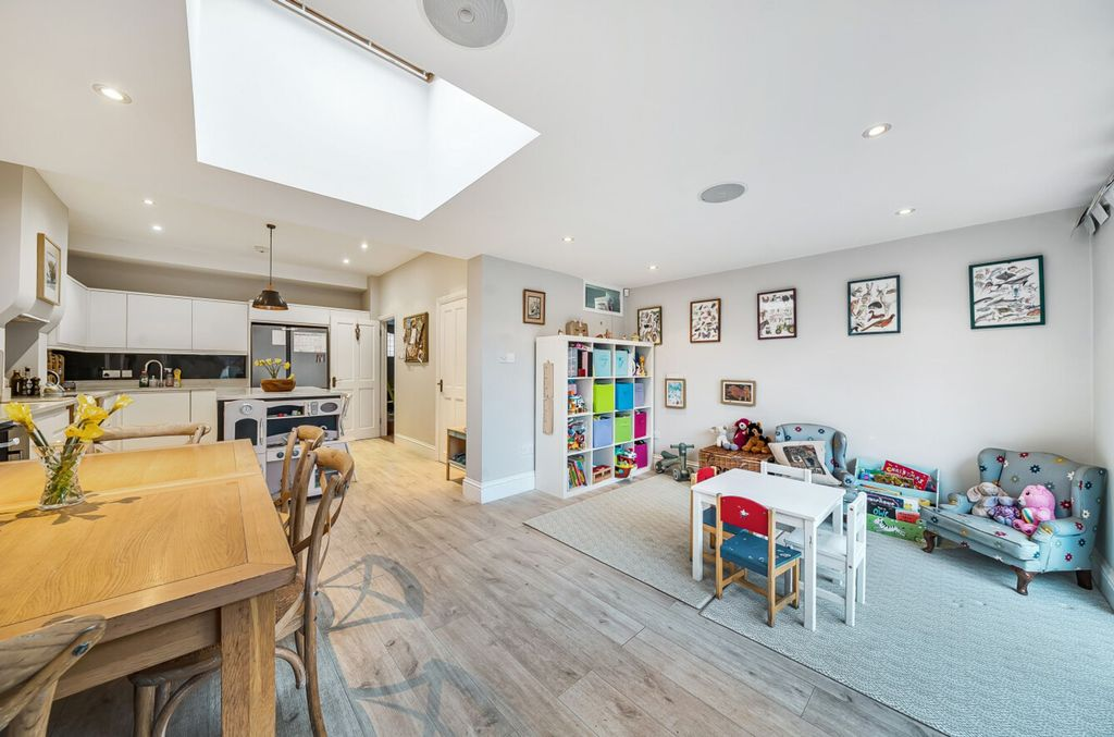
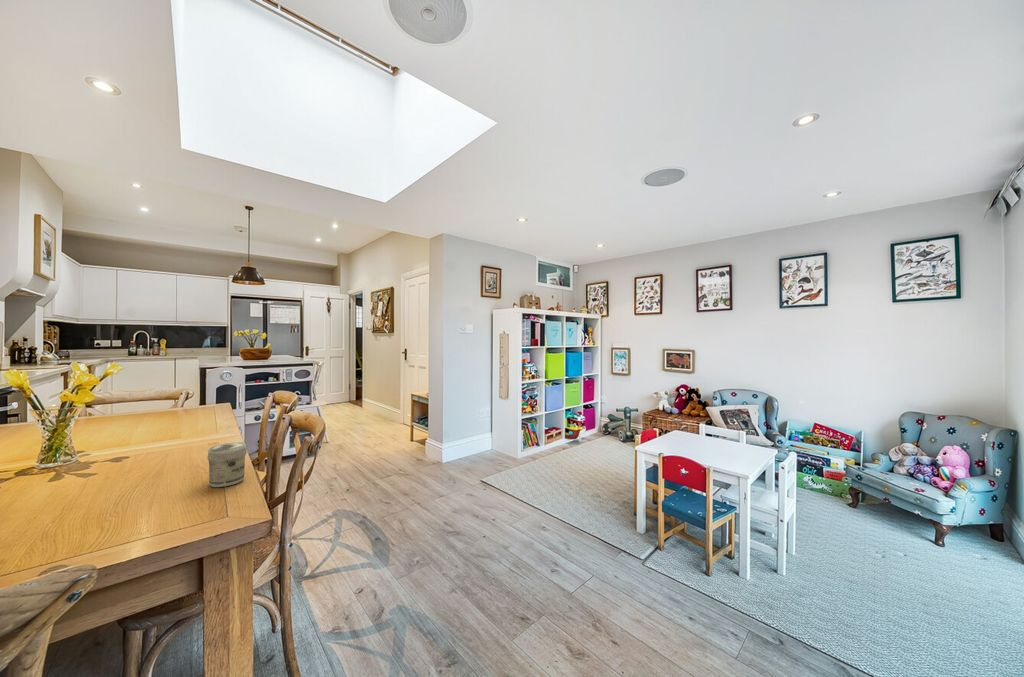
+ jar (227, 464)
